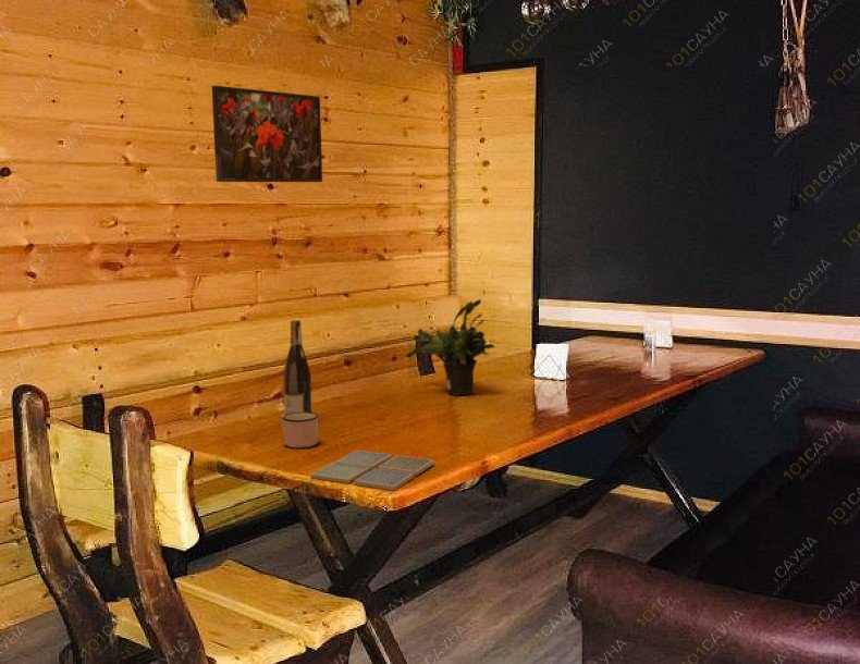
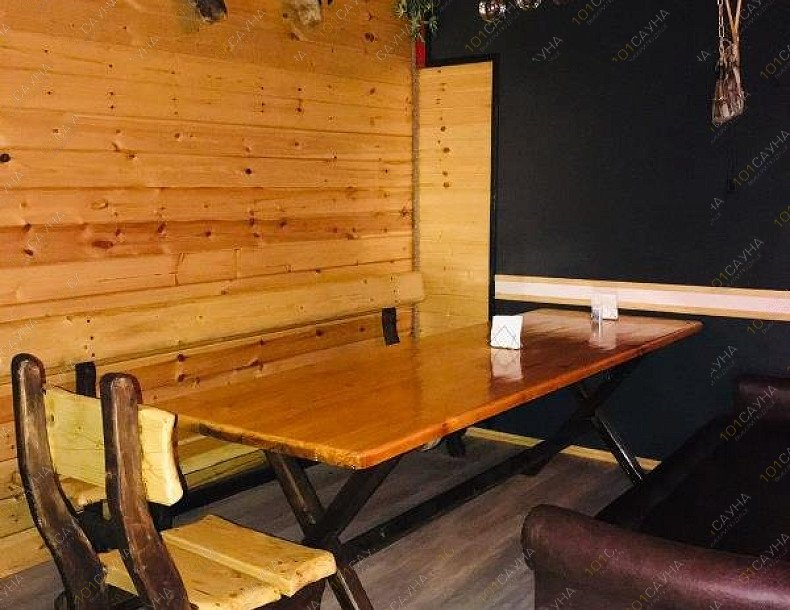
- drink coaster (373, 468)
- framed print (270, 136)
- wine bottle (296, 371)
- mug (297, 429)
- potted plant (454, 346)
